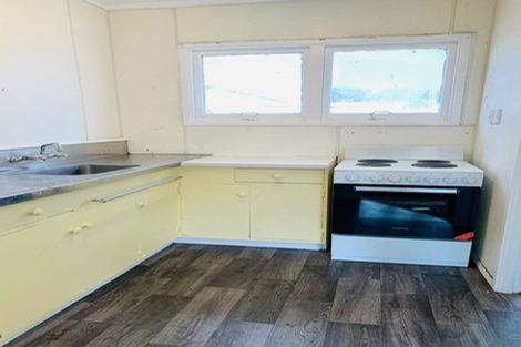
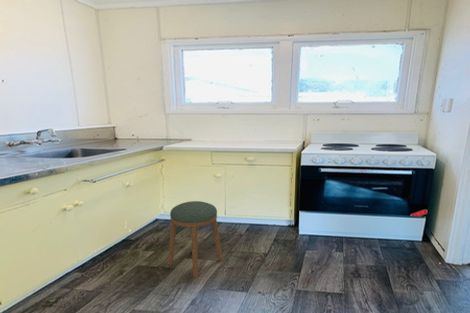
+ stool (194, 234)
